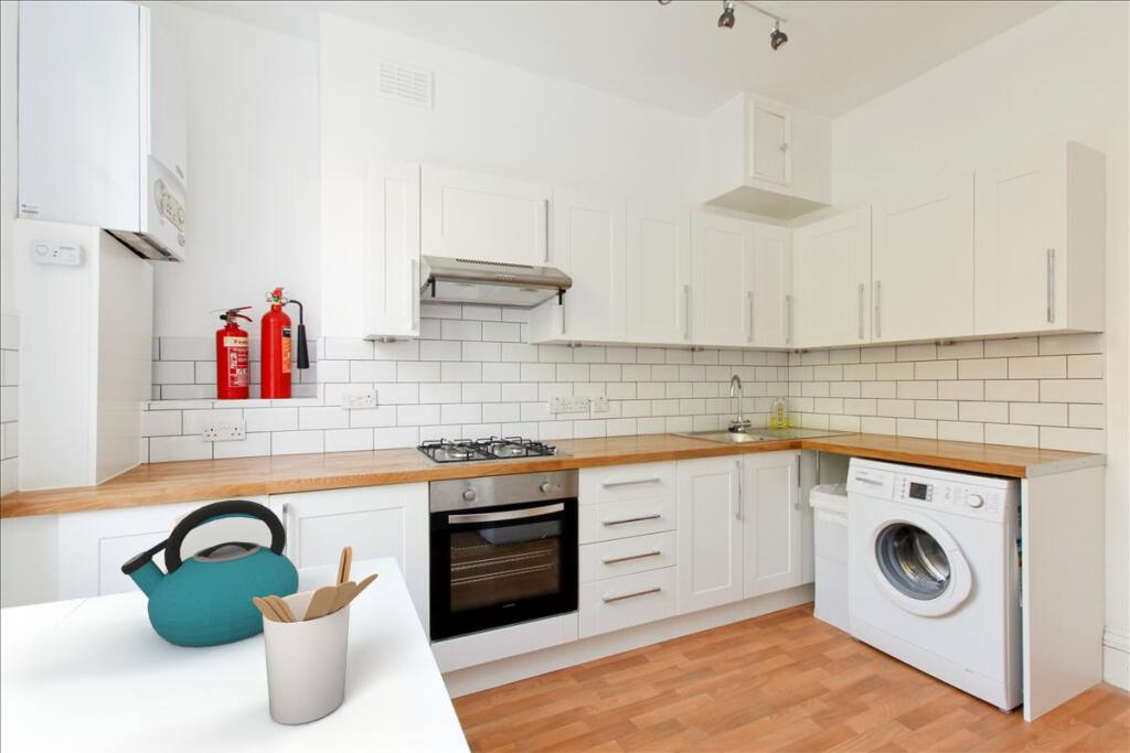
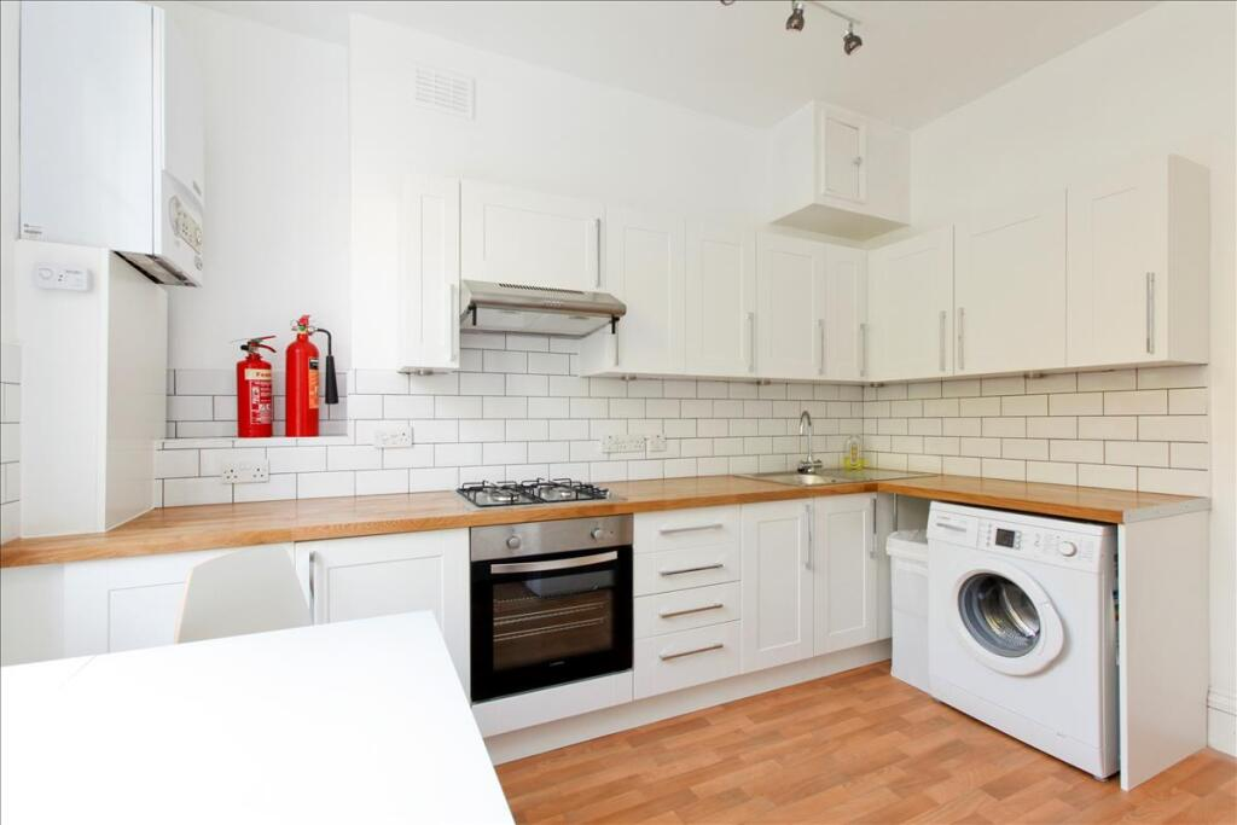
- kettle (216, 563)
- utensil holder (320, 635)
